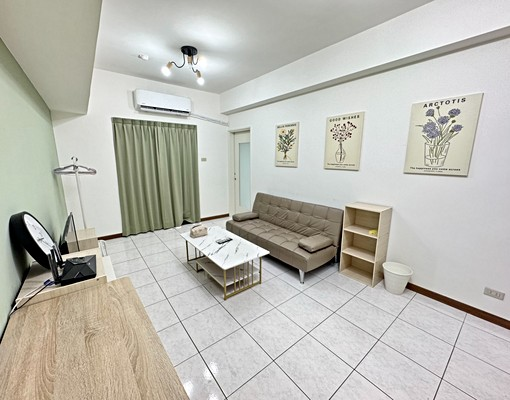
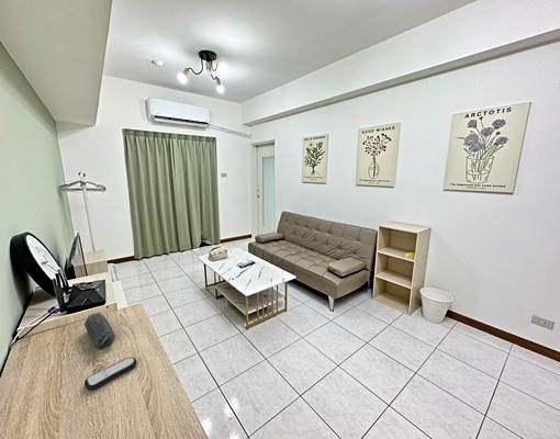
+ speaker (99, 329)
+ remote control (112, 372)
